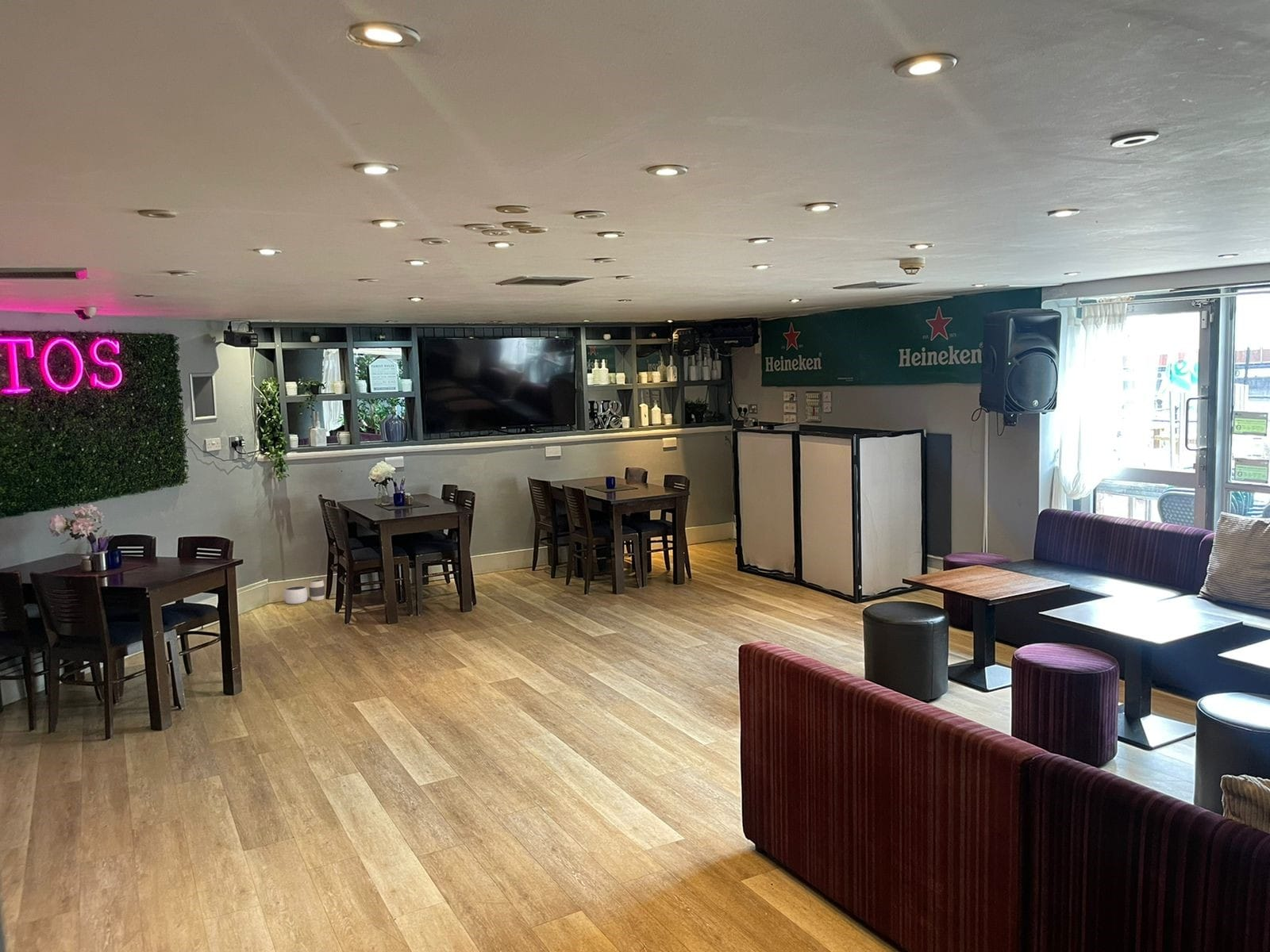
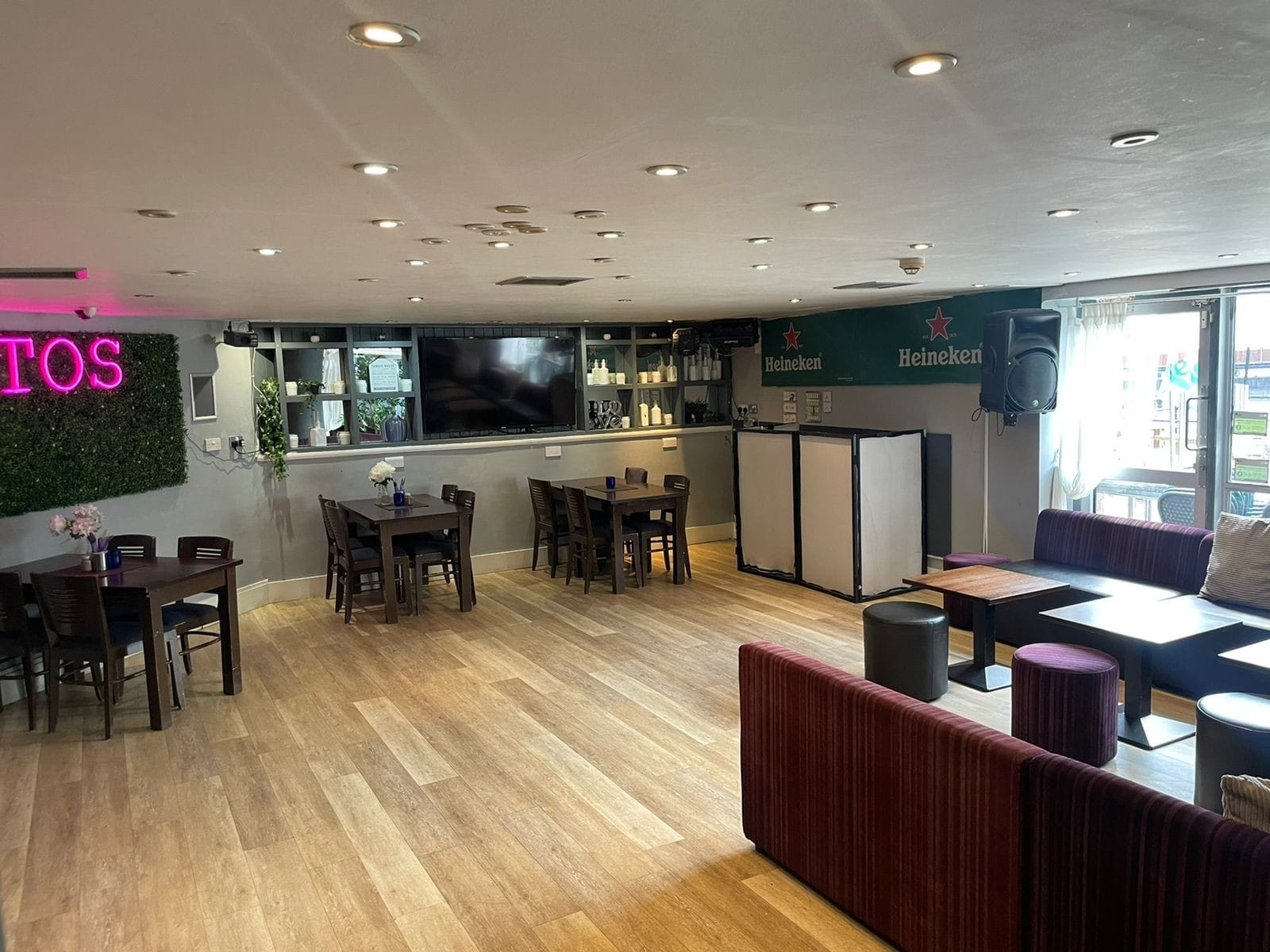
- waste basket (304, 590)
